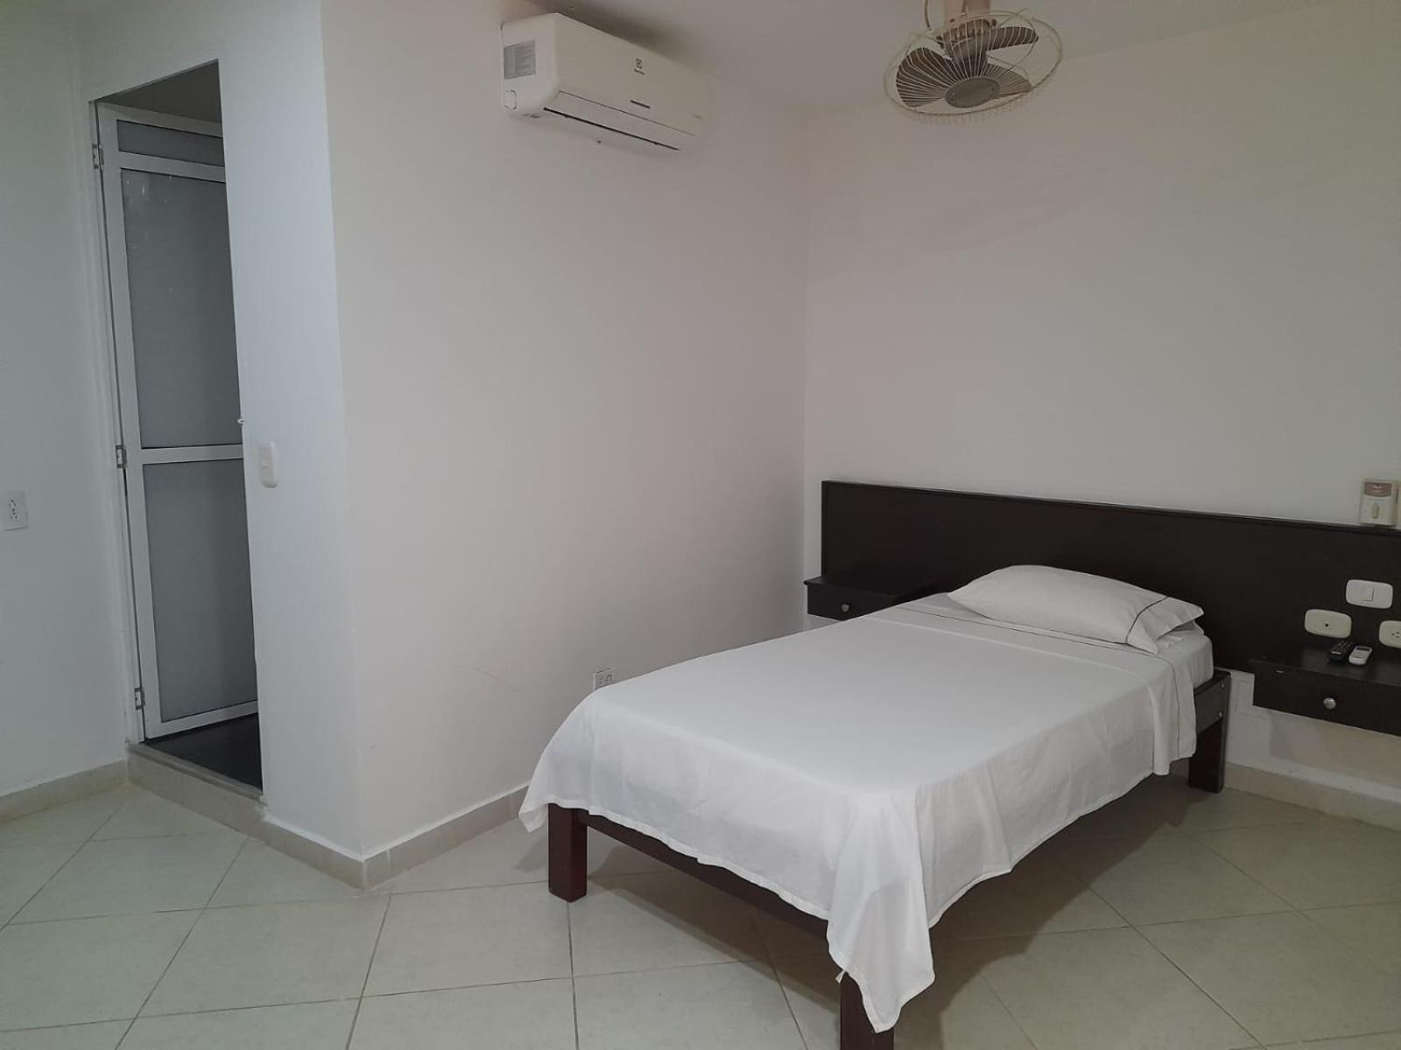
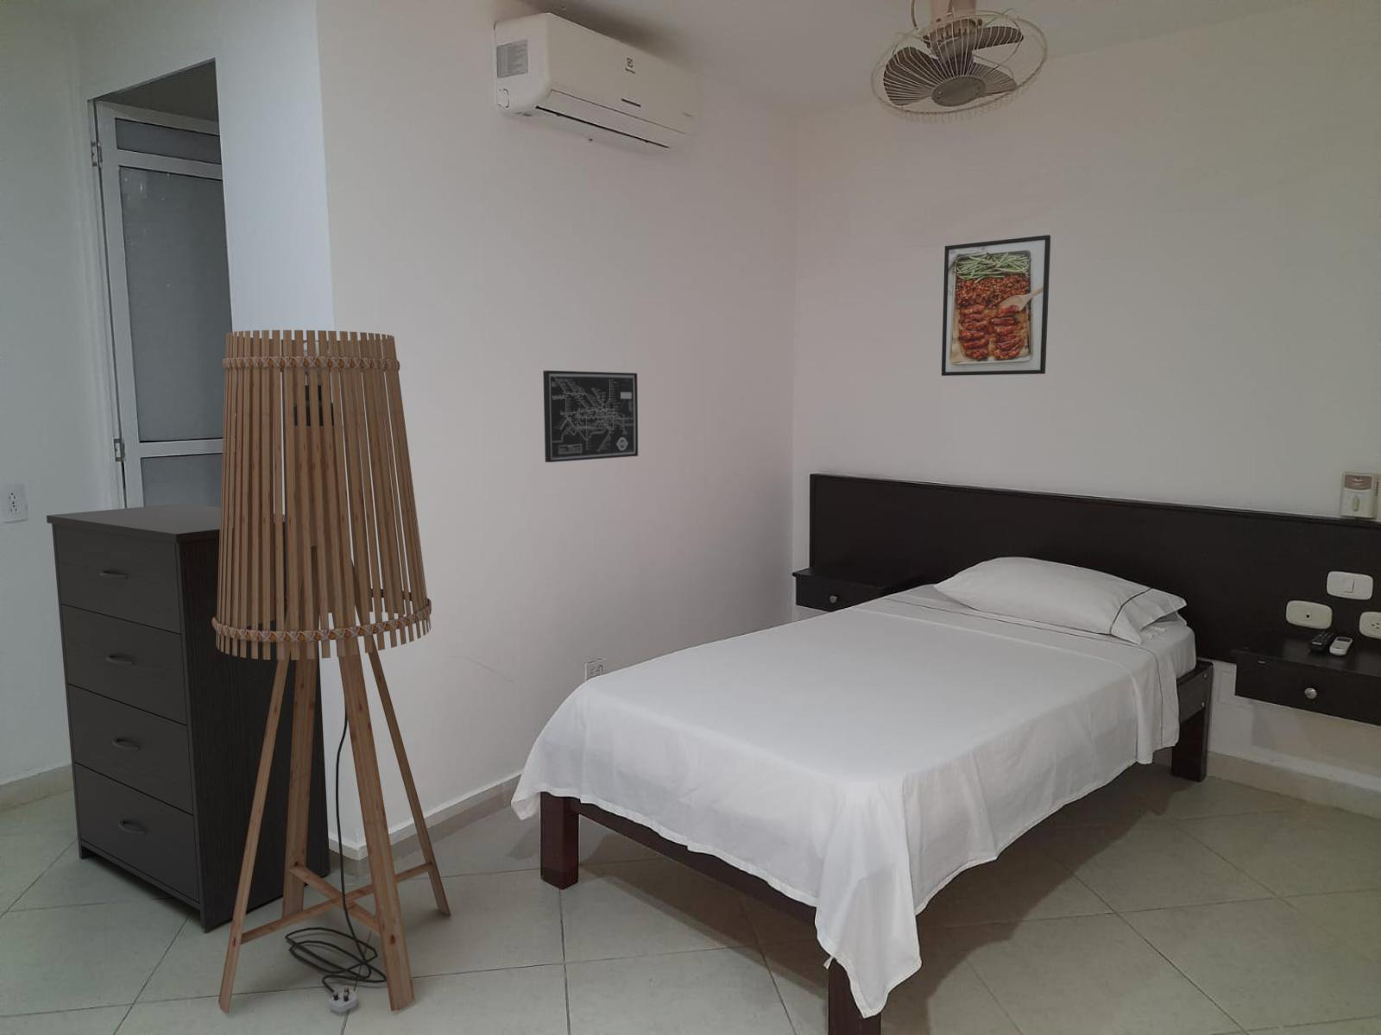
+ floor lamp (328, 658)
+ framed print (994, 308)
+ dresser (189, 695)
+ wall art (593, 415)
